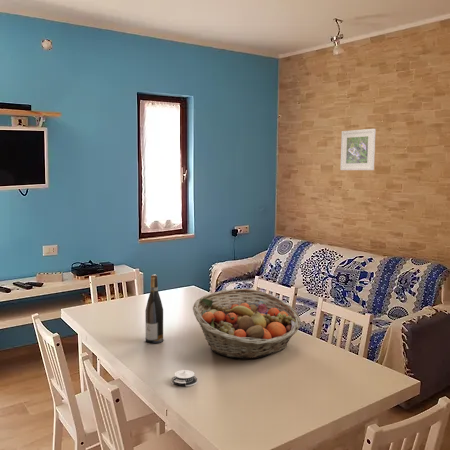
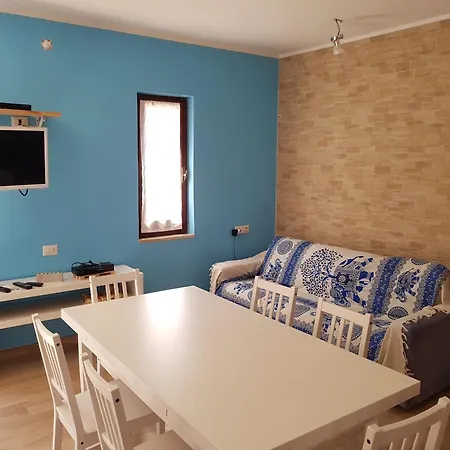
- architectural model (184, 374)
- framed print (357, 150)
- wine bottle (154, 308)
- fruit basket (246, 321)
